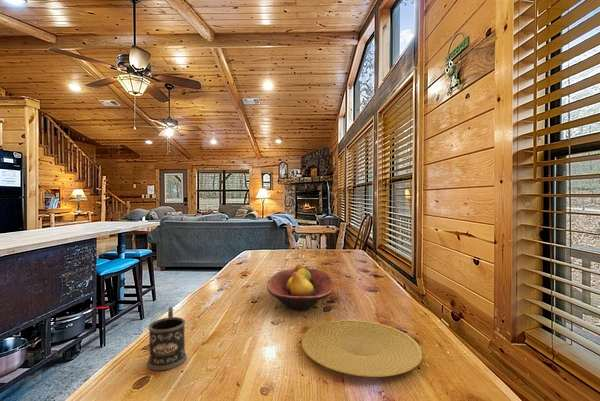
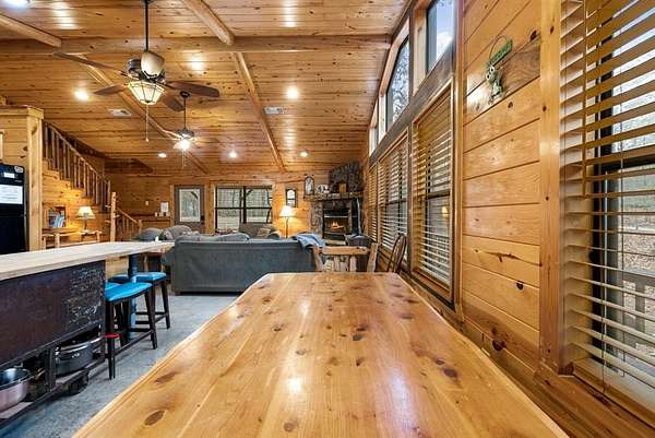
- fruit bowl (300, 282)
- mug (168, 334)
- plate (359, 344)
